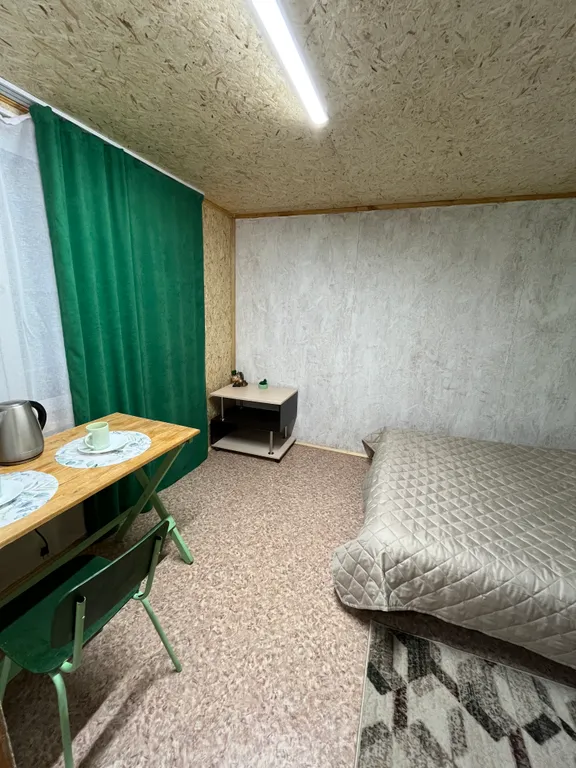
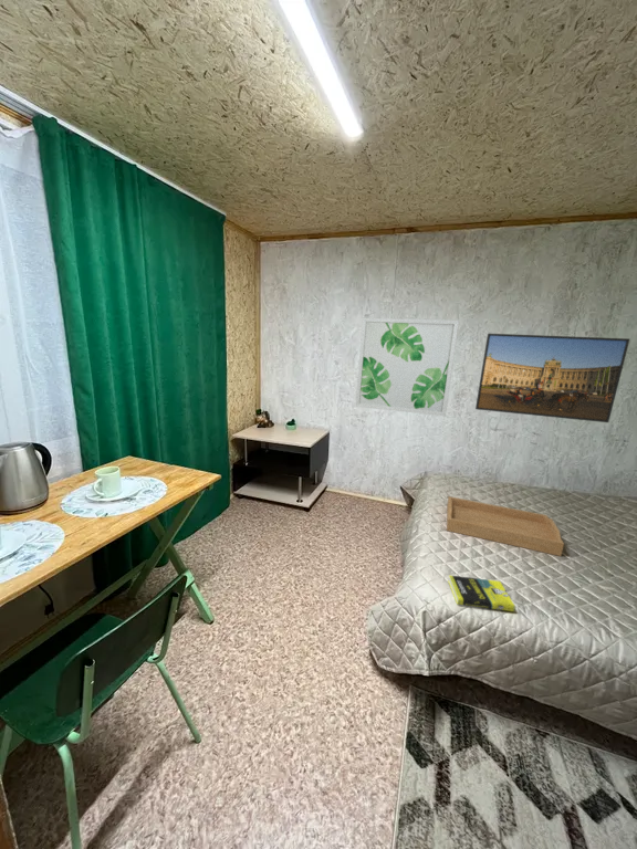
+ serving tray (498, 521)
+ book (479, 593)
+ wall art (404, 366)
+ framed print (546, 376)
